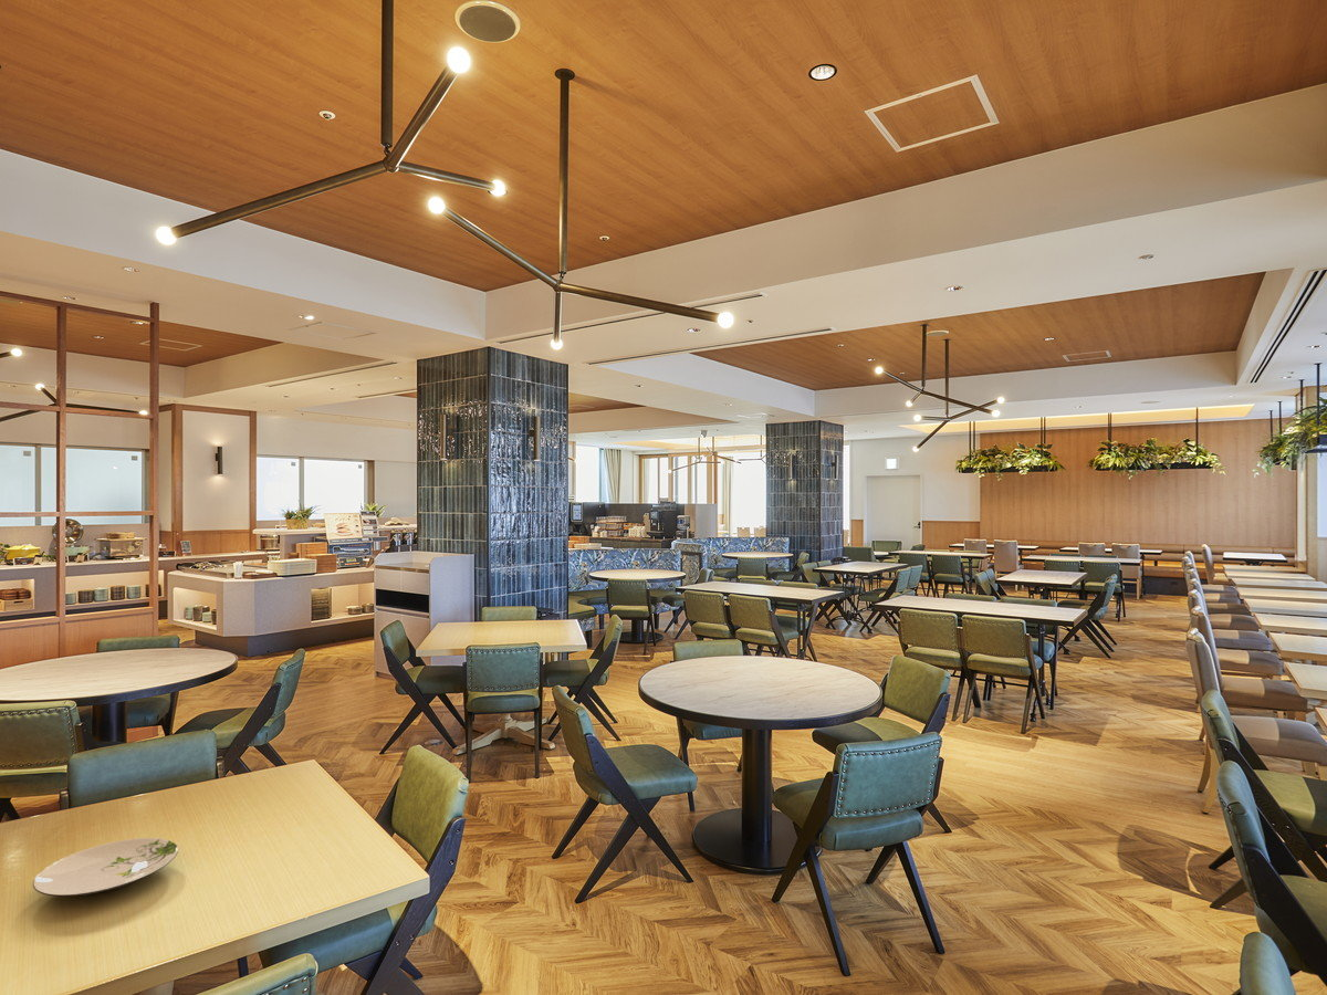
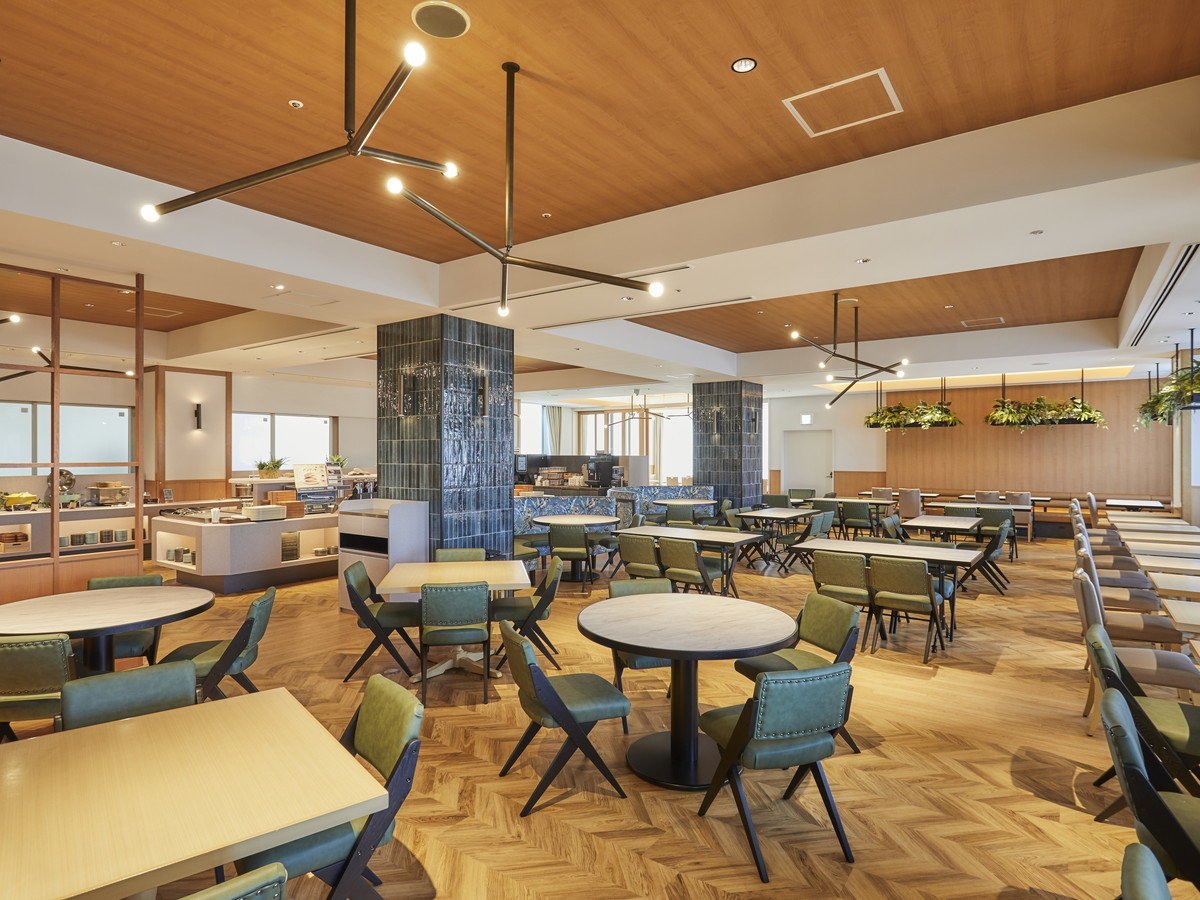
- plate (108, 871)
